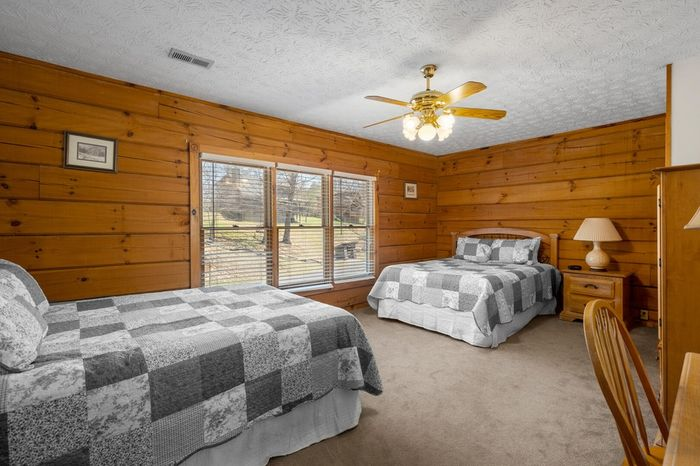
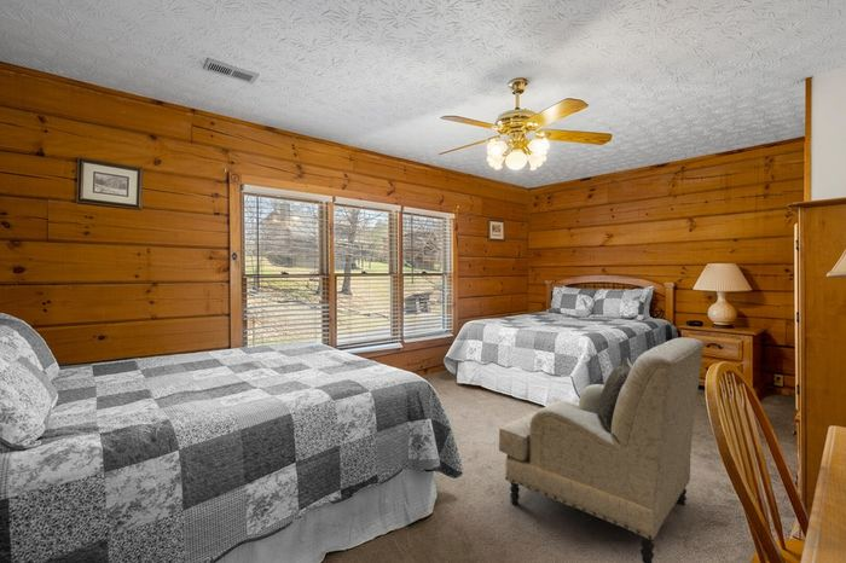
+ armchair (599, 419)
